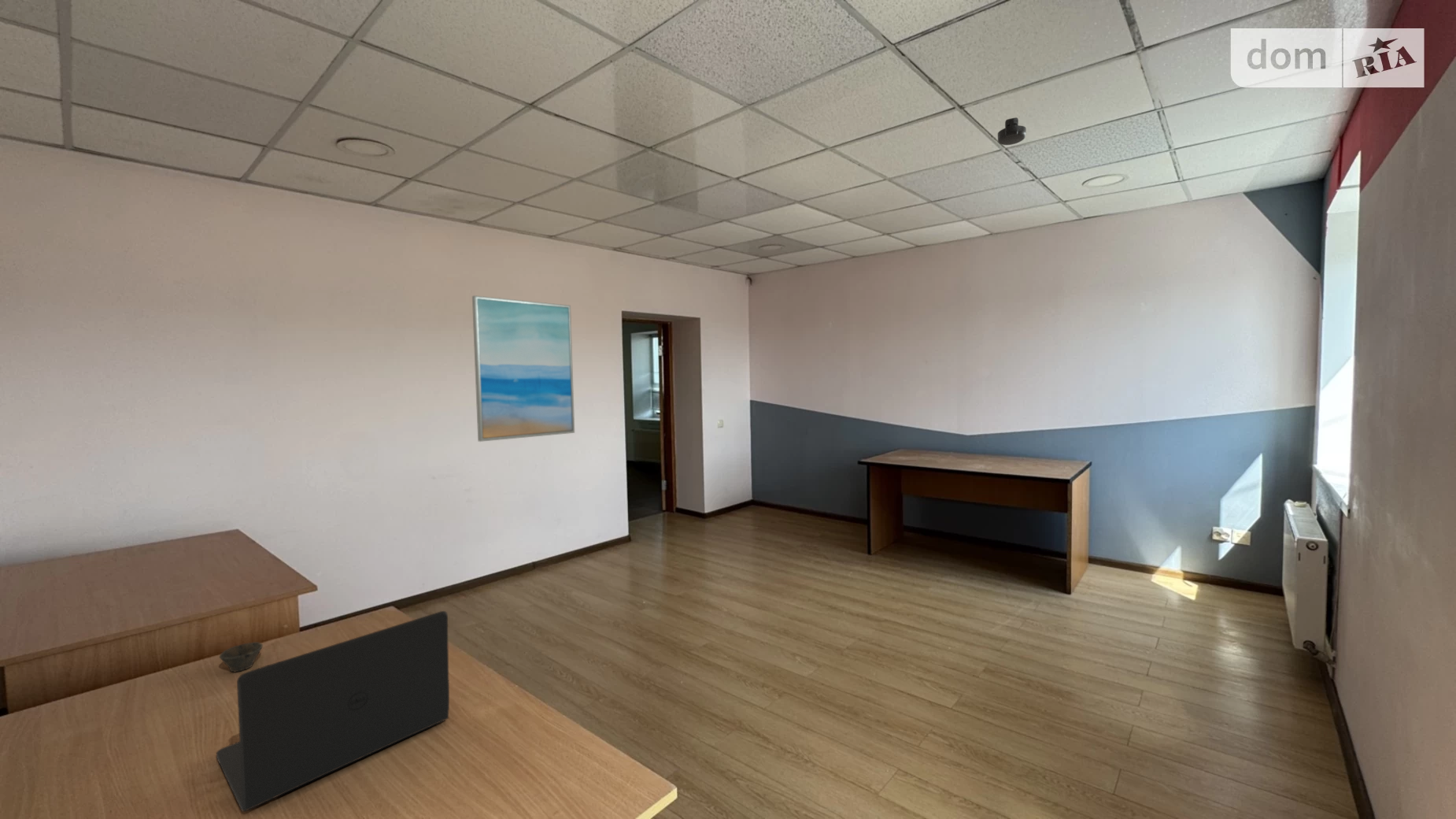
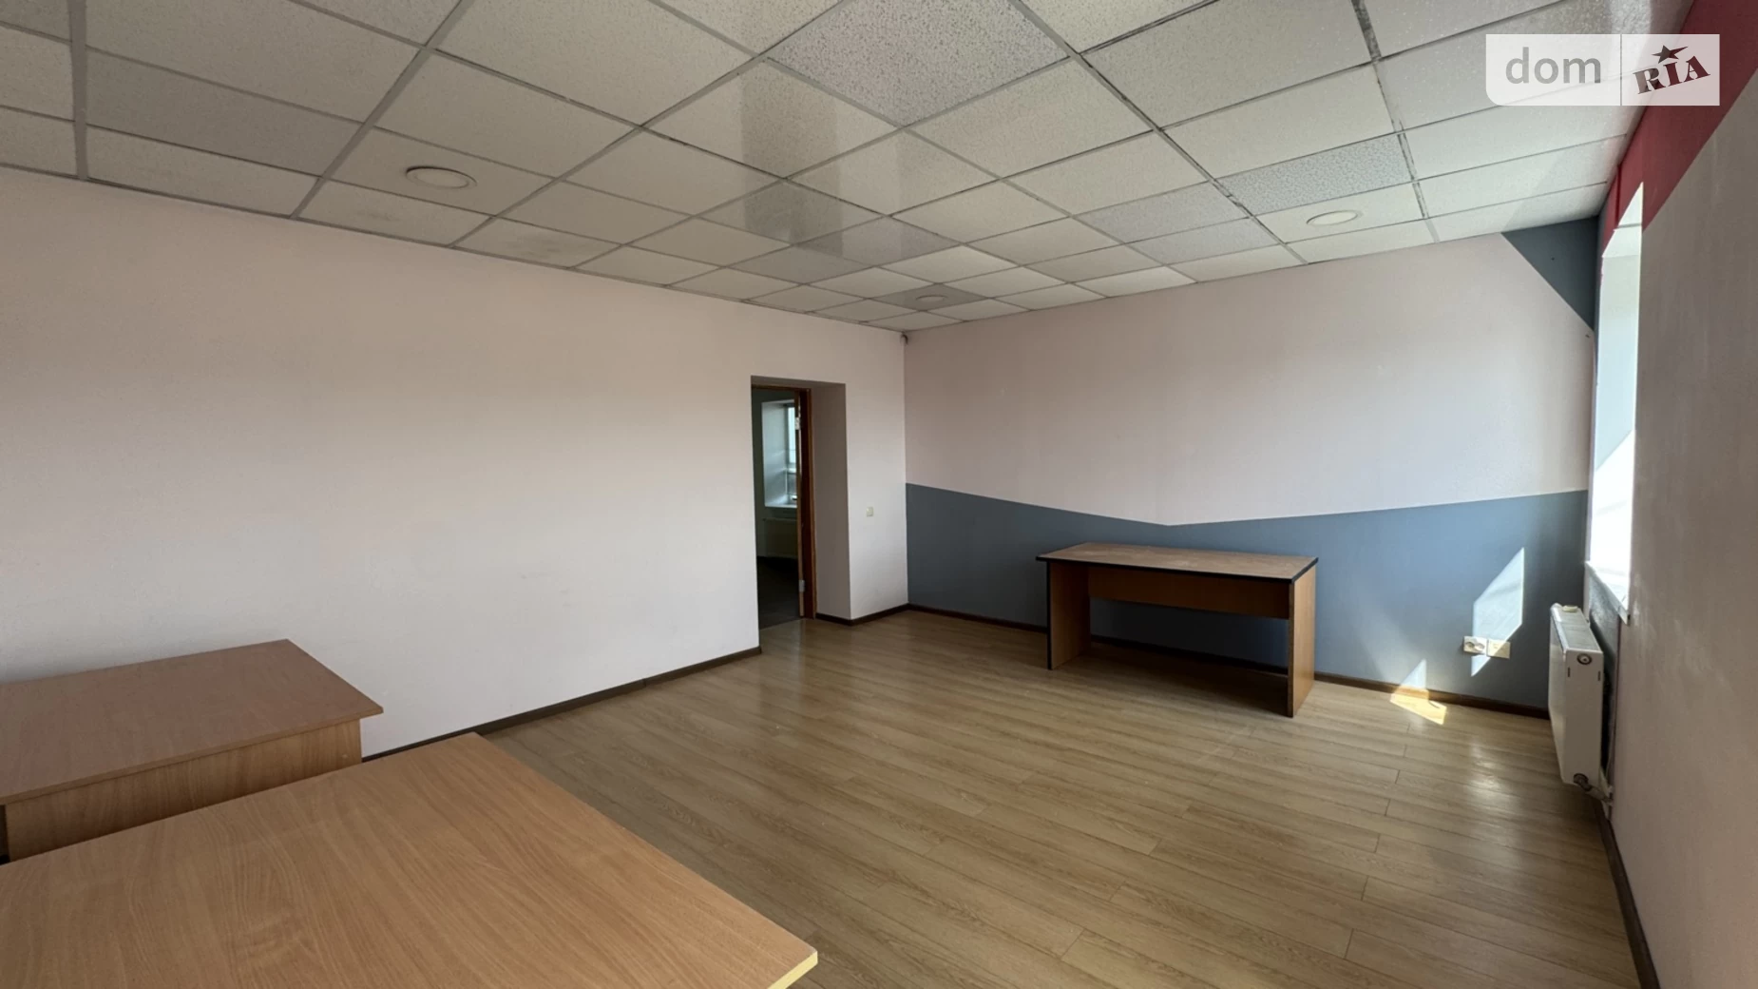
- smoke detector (1011, 130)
- wall art (527, 369)
- laptop (336, 681)
- cup (244, 657)
